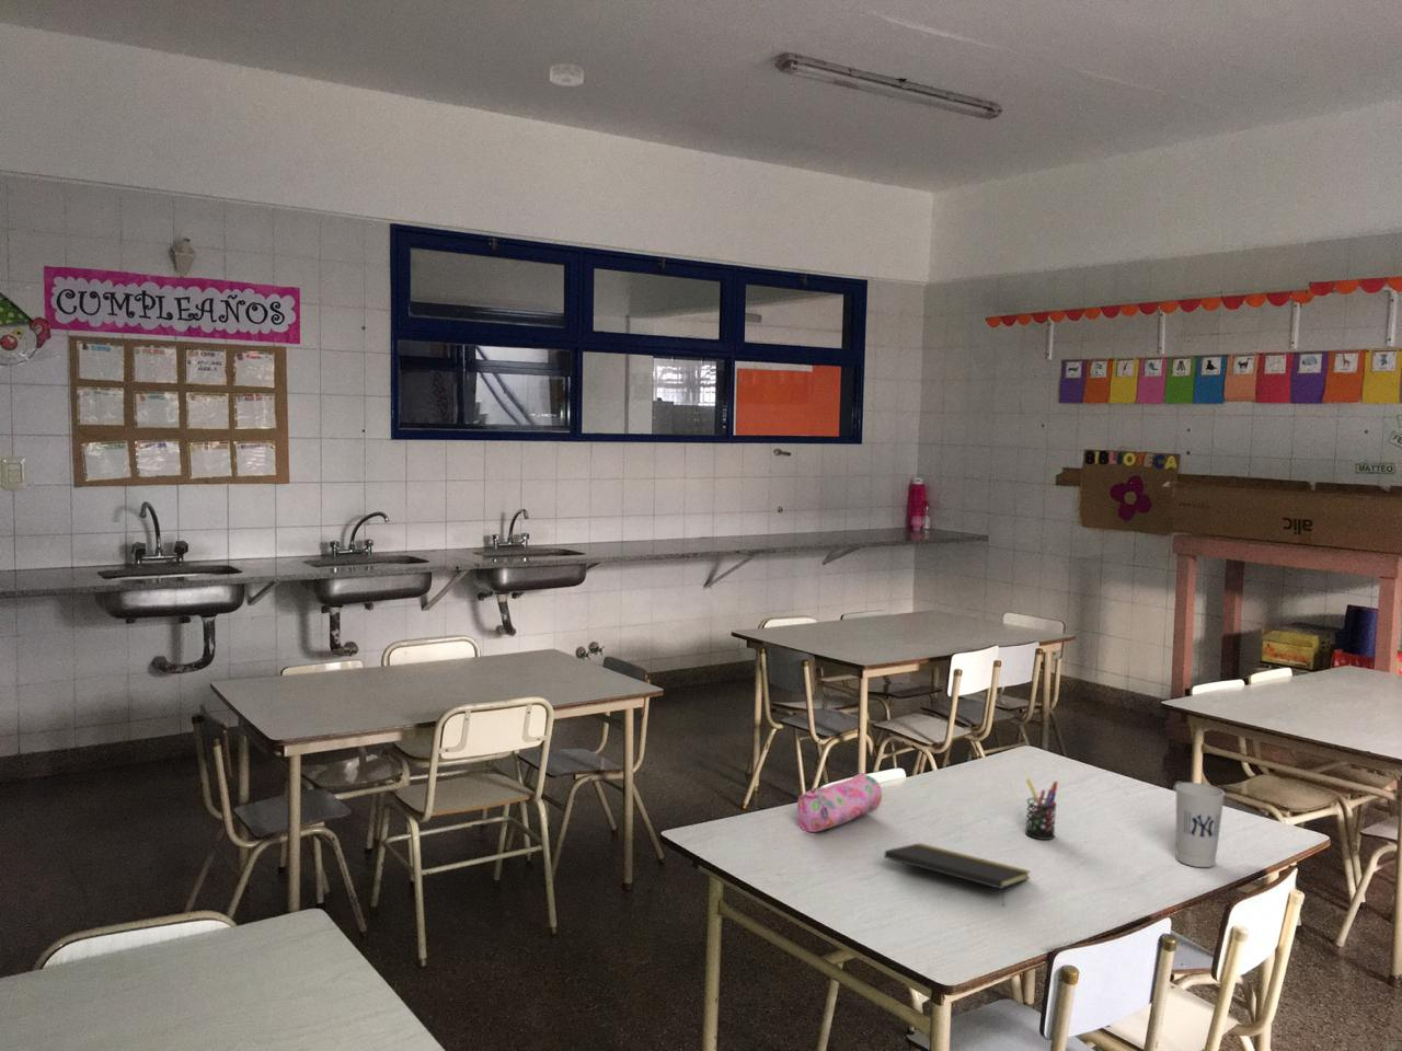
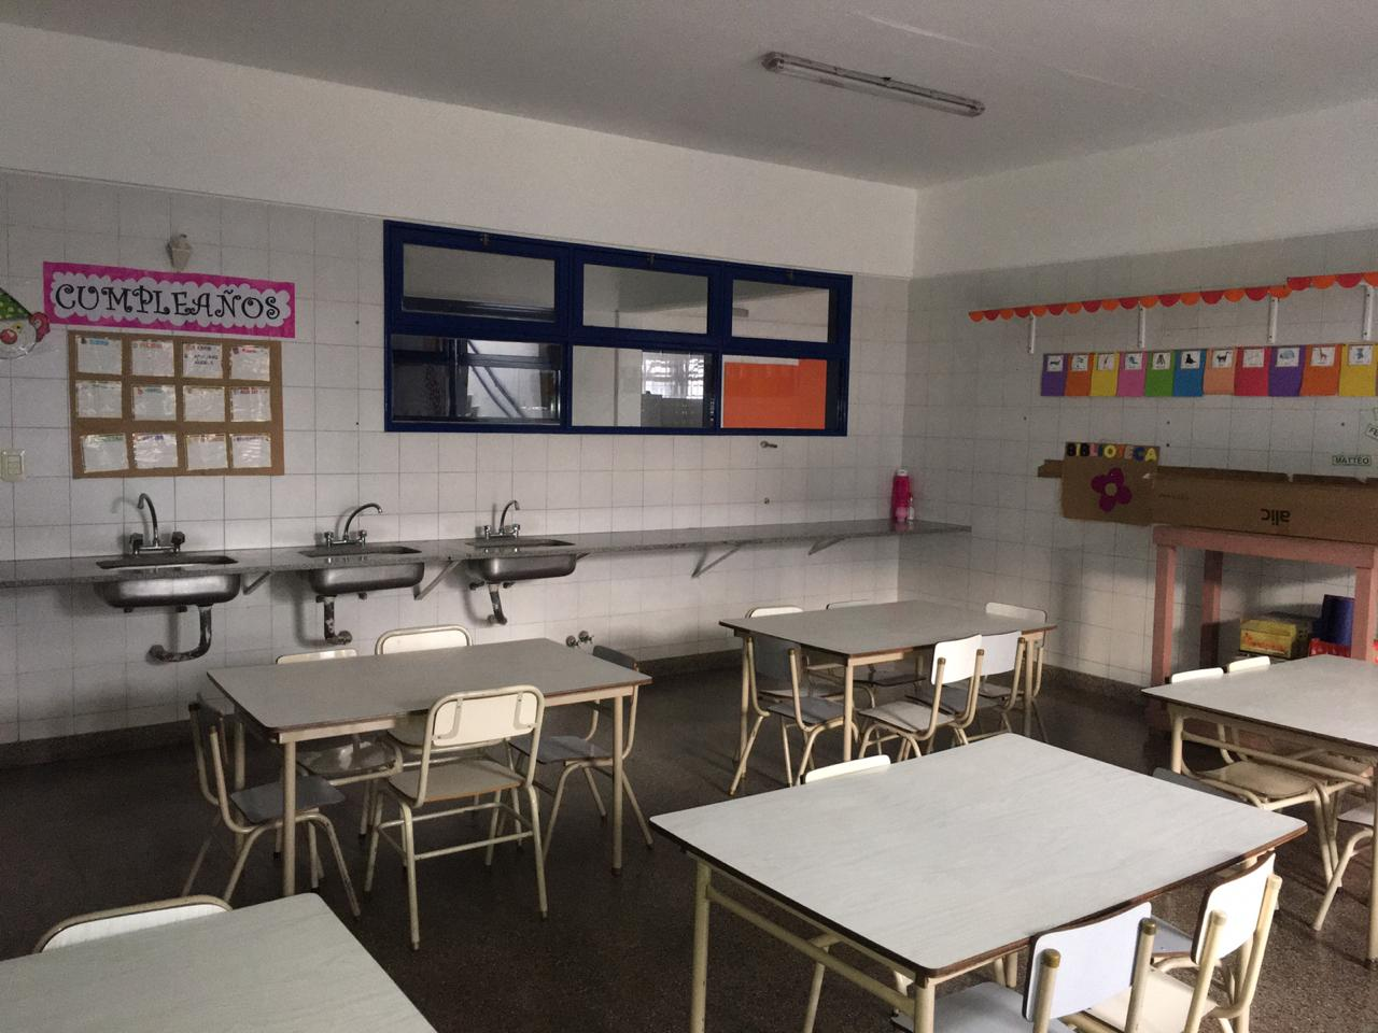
- cup (1197, 825)
- smoke detector (566, 73)
- notepad (957, 863)
- pencil case (839, 801)
- pen holder (1044, 806)
